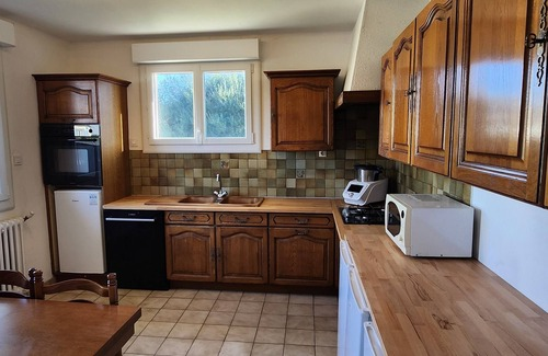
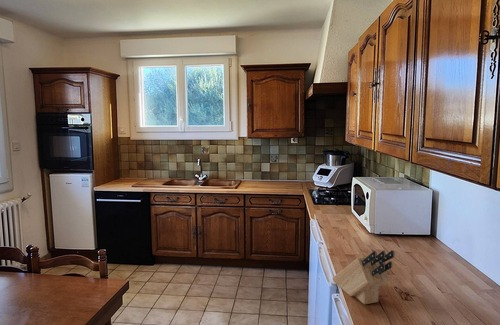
+ knife block (362, 267)
